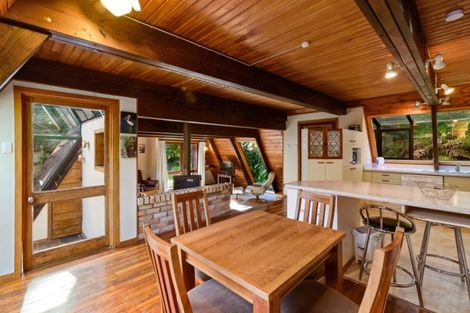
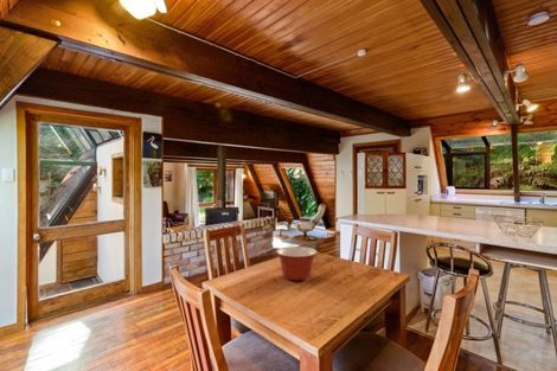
+ mixing bowl (296, 263)
